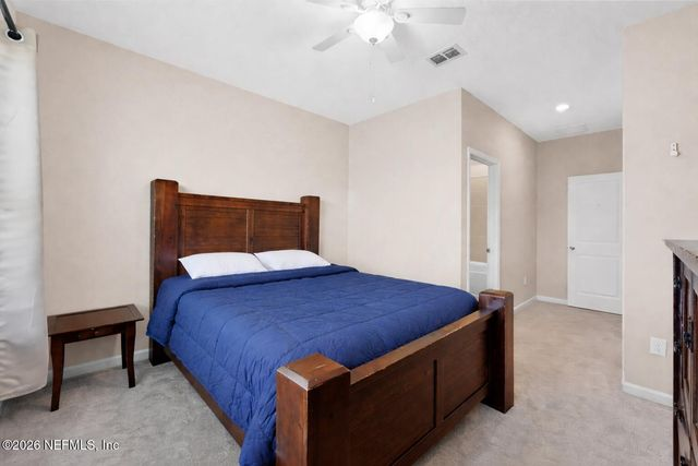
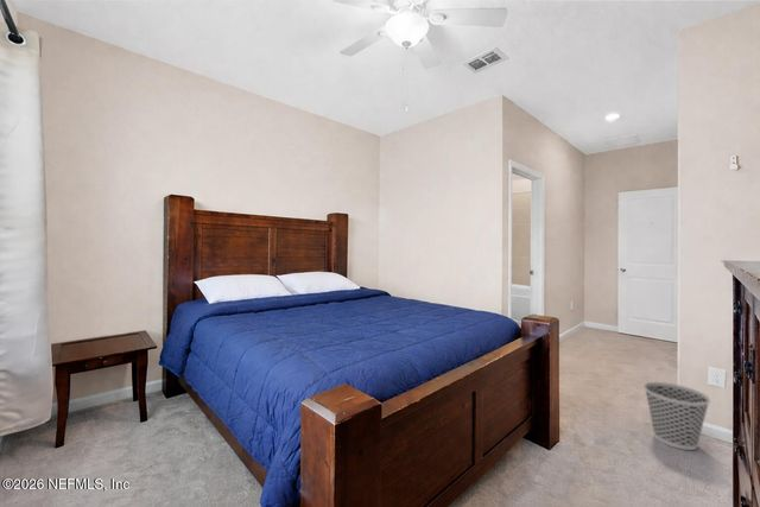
+ wastebasket (674, 416)
